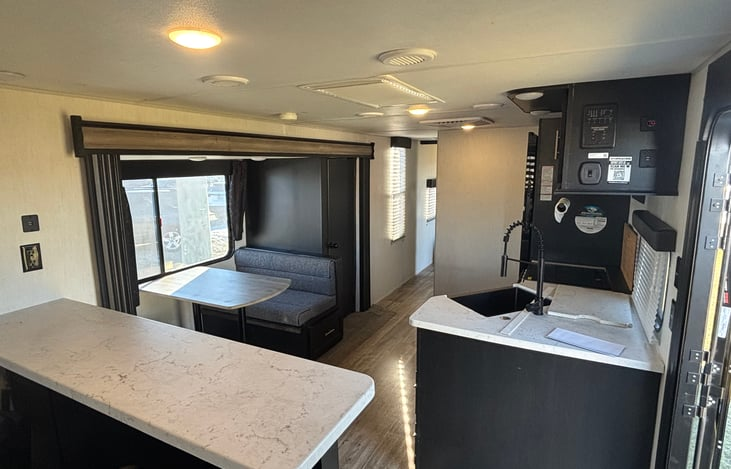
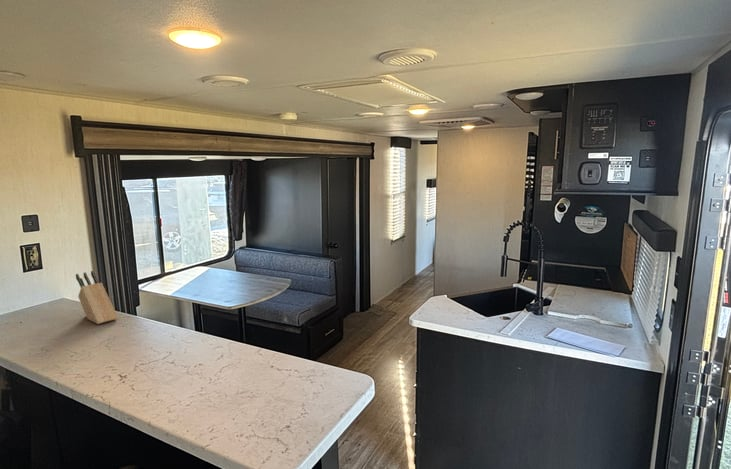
+ knife block (95, 295)
